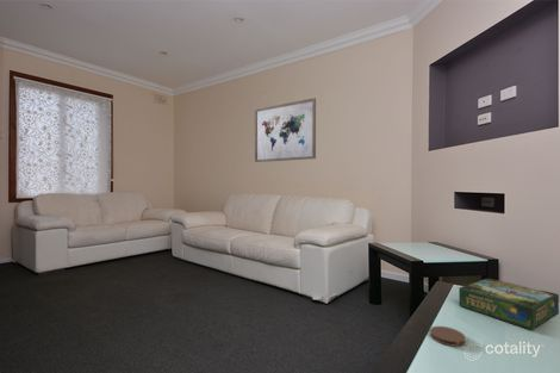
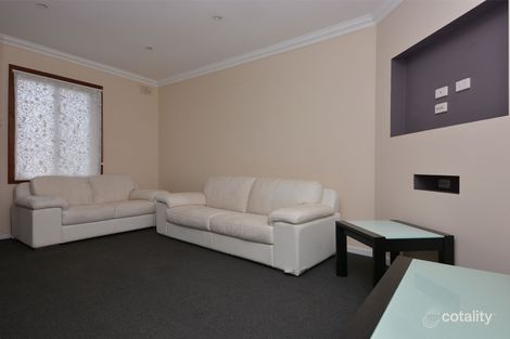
- wall art (282, 132)
- board game (506, 300)
- coaster (447, 335)
